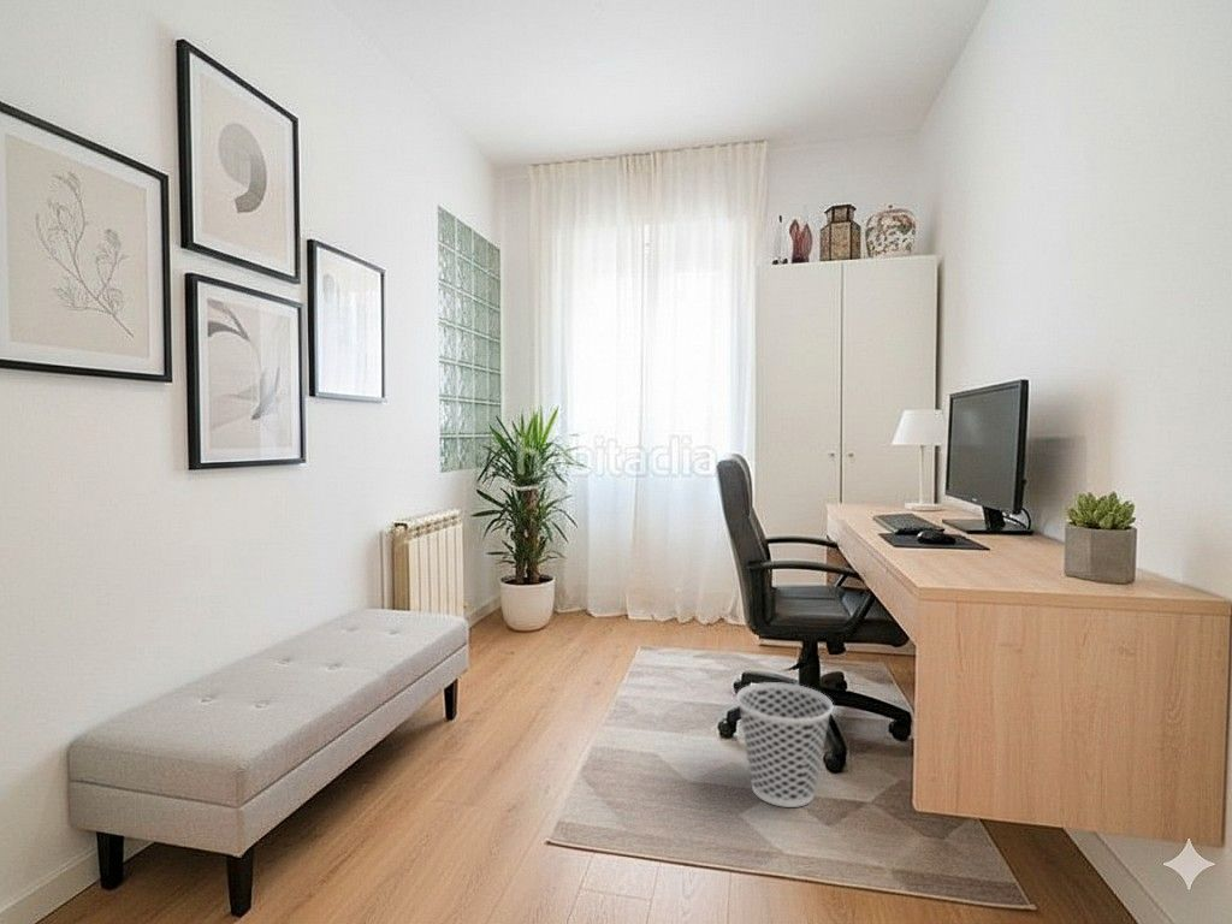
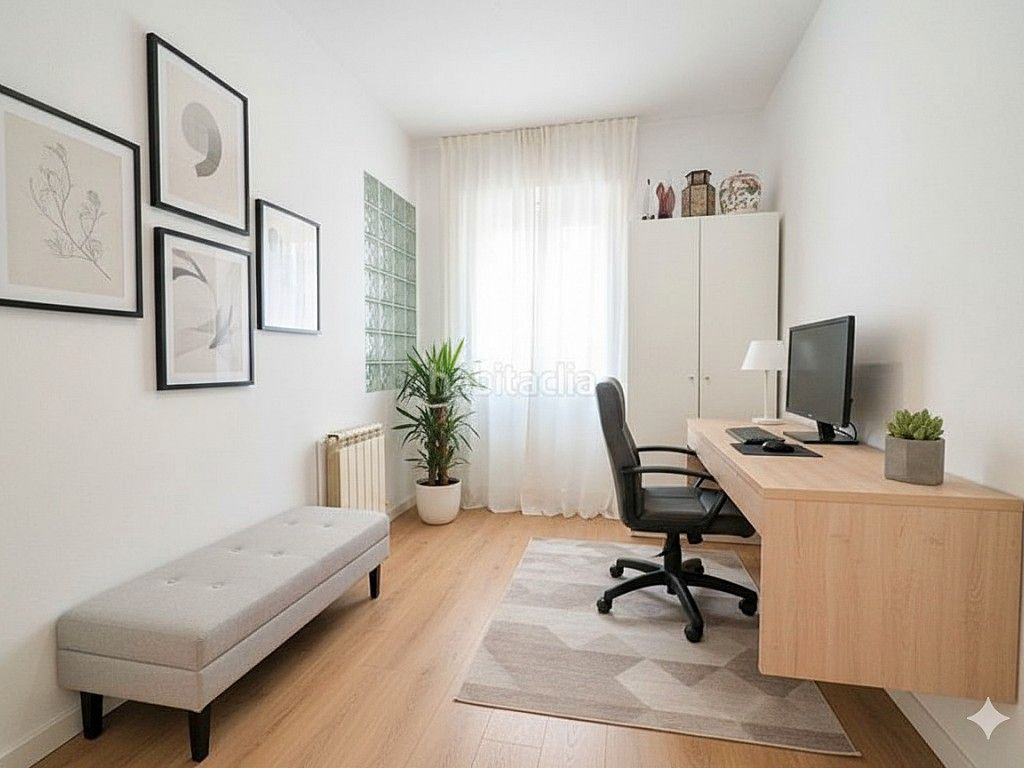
- wastebasket (783, 745)
